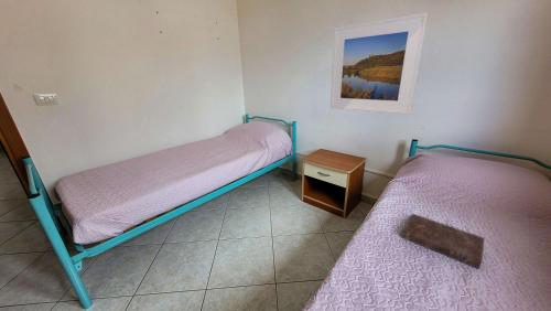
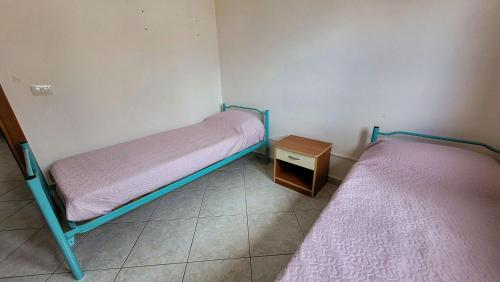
- book (441, 237)
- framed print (370, 68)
